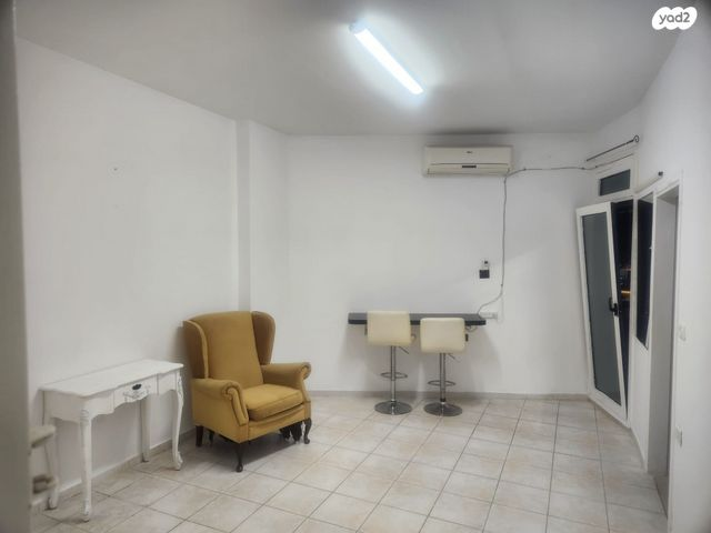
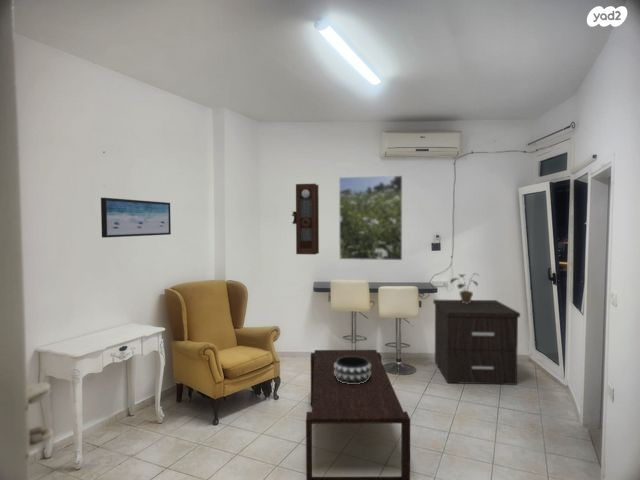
+ coffee table (350, 406)
+ potted plant (465, 287)
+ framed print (370, 218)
+ pendulum clock (304, 219)
+ wall art (139, 218)
+ nightstand (473, 339)
+ decorative bowl (352, 369)
